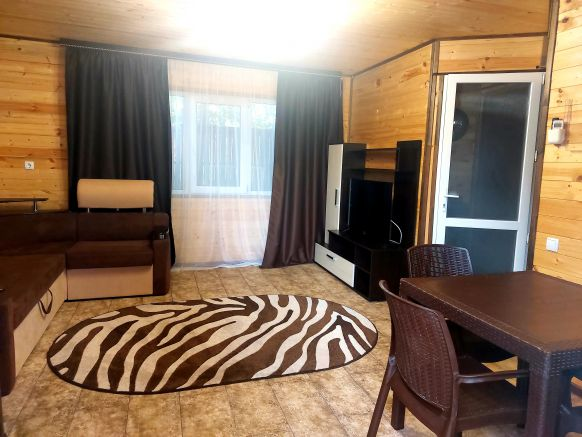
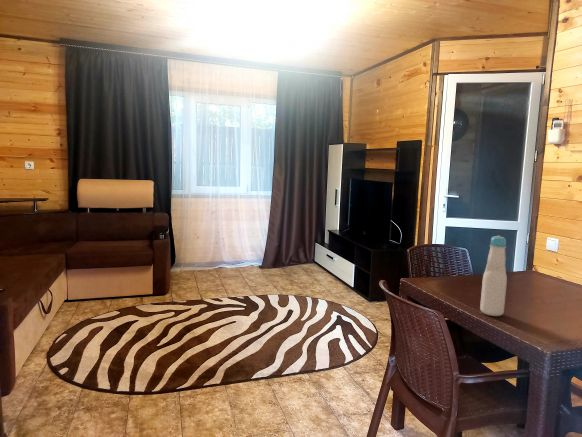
+ bottle (495, 274)
